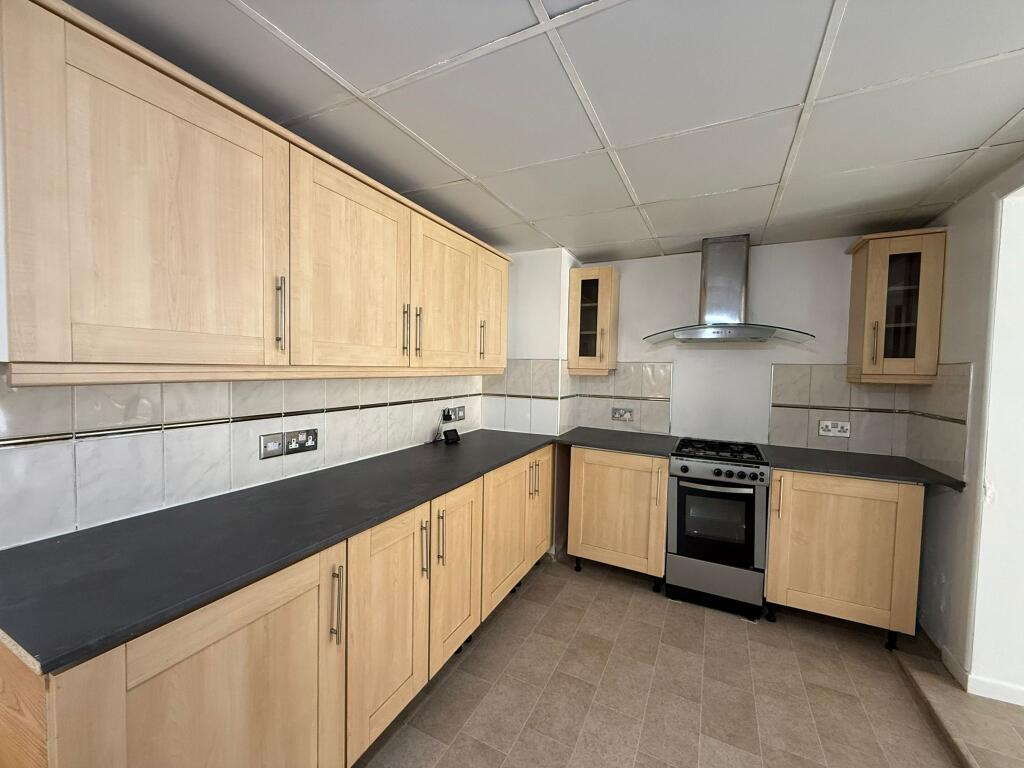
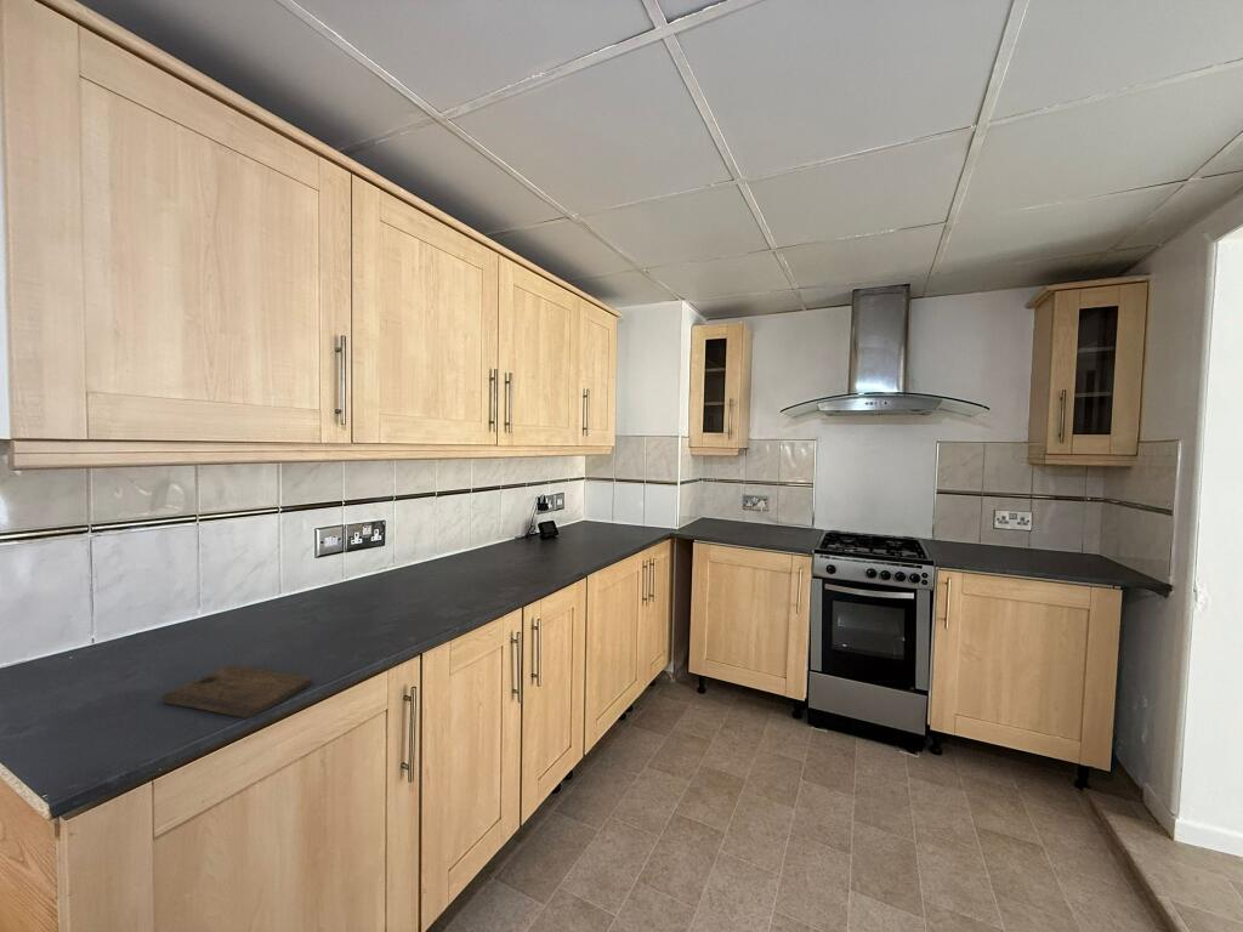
+ cutting board (239, 689)
